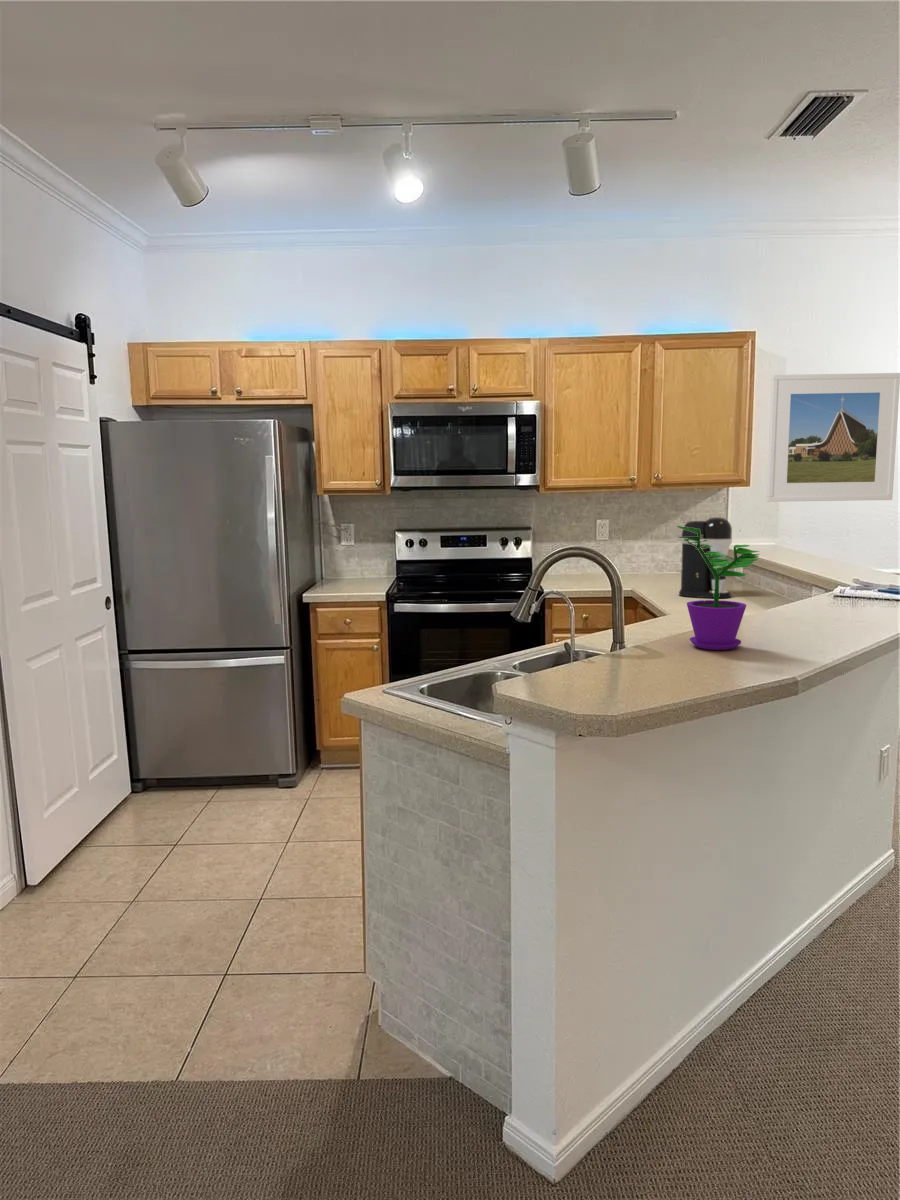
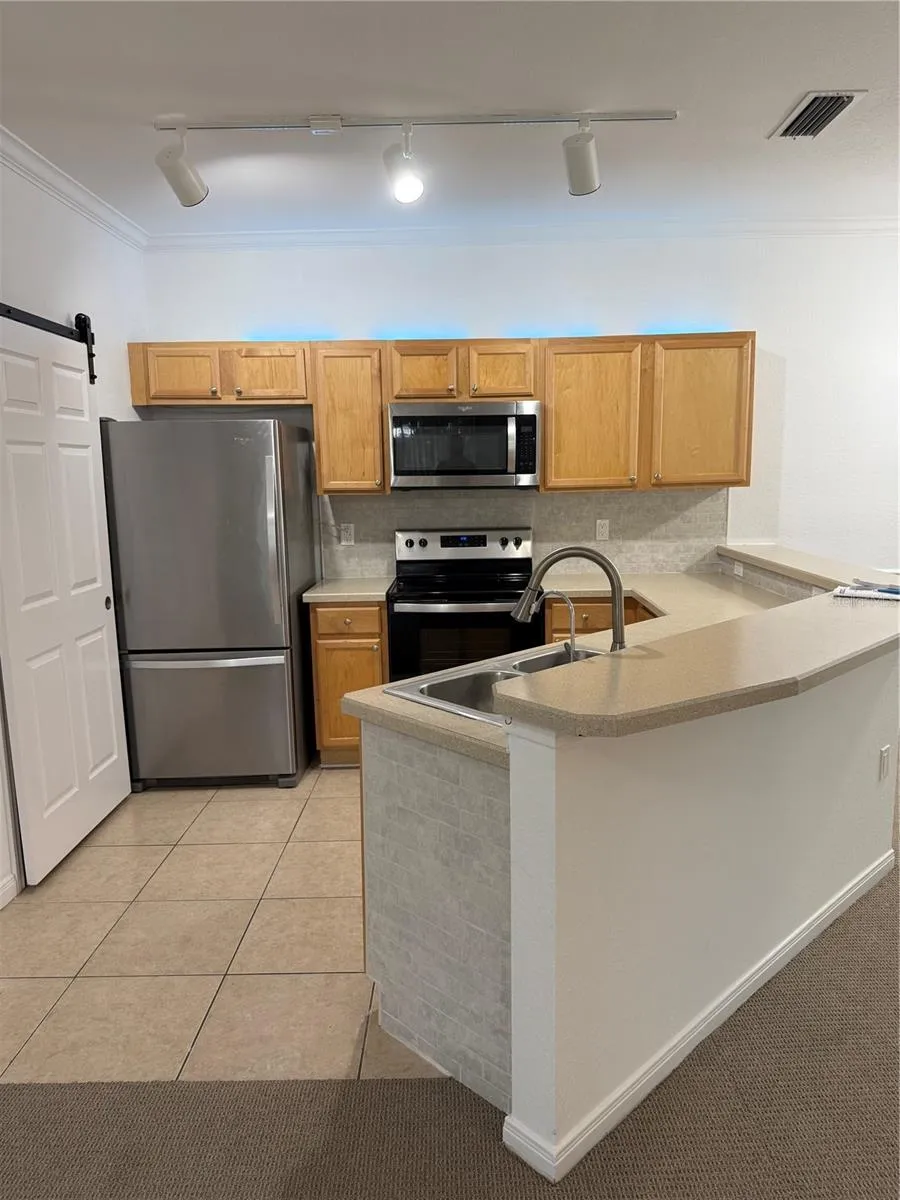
- flower pot (715, 582)
- coffee maker (706, 556)
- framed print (832, 438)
